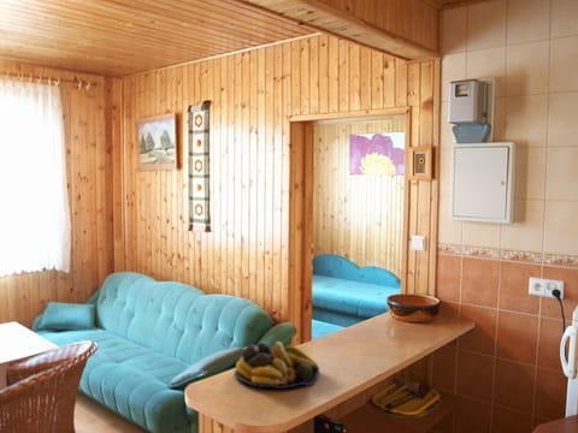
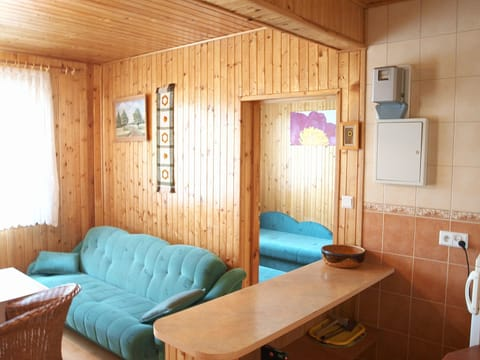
- fruit bowl (276, 358)
